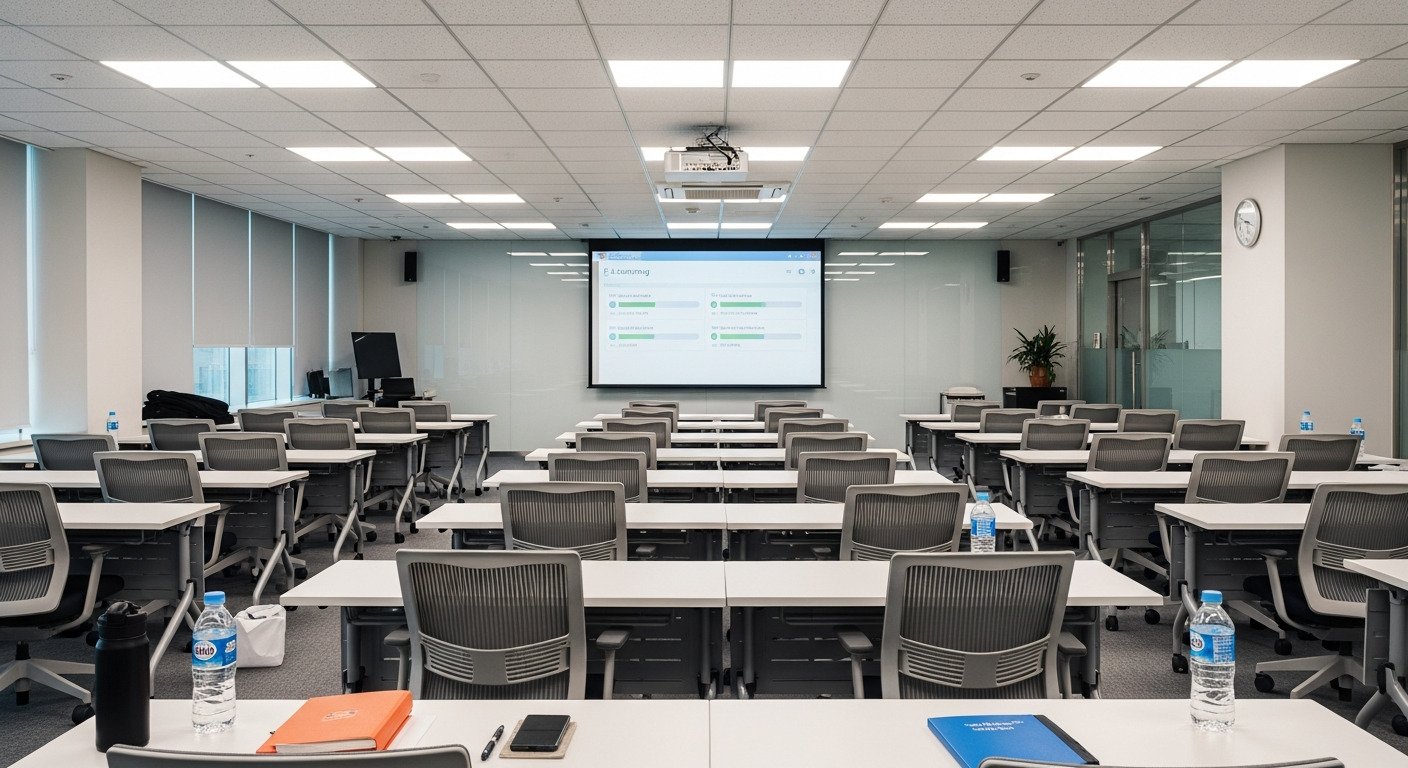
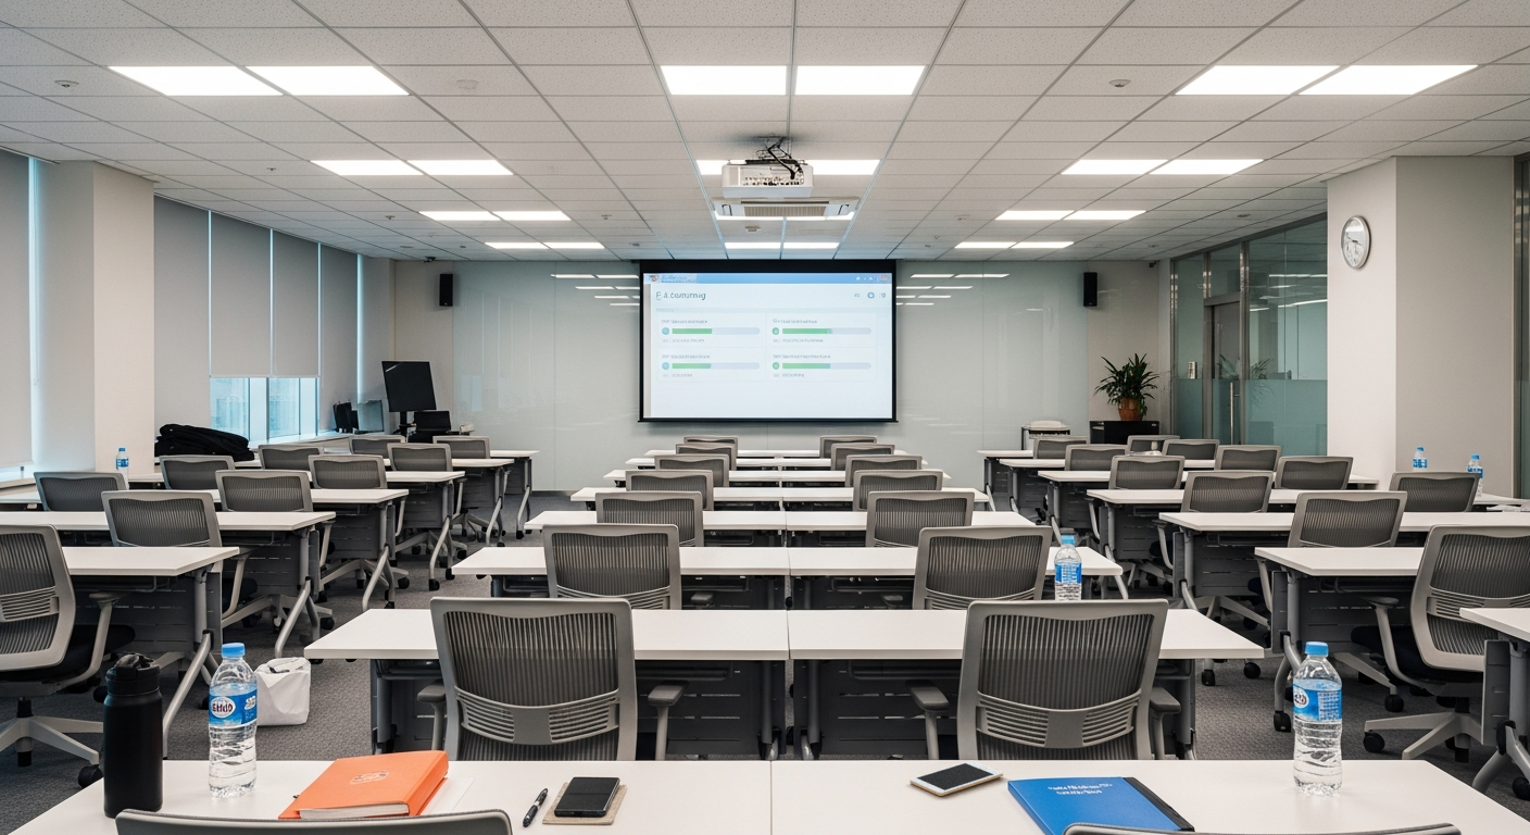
+ cell phone (956, 777)
